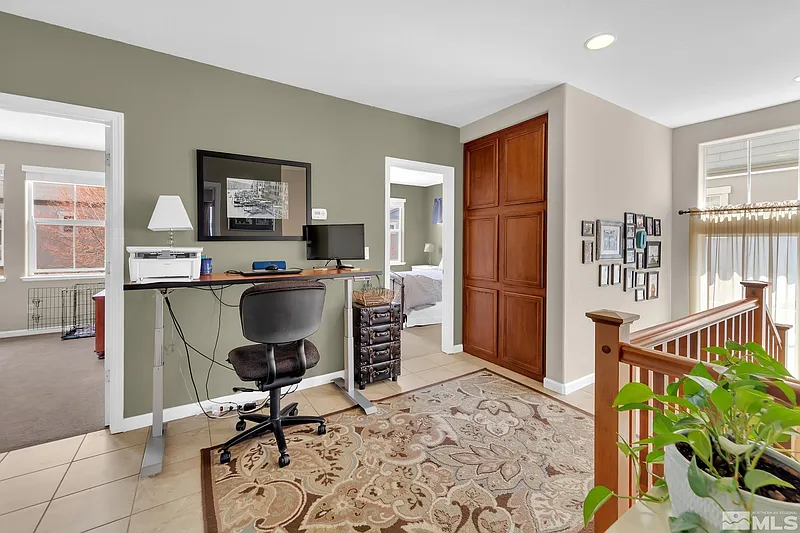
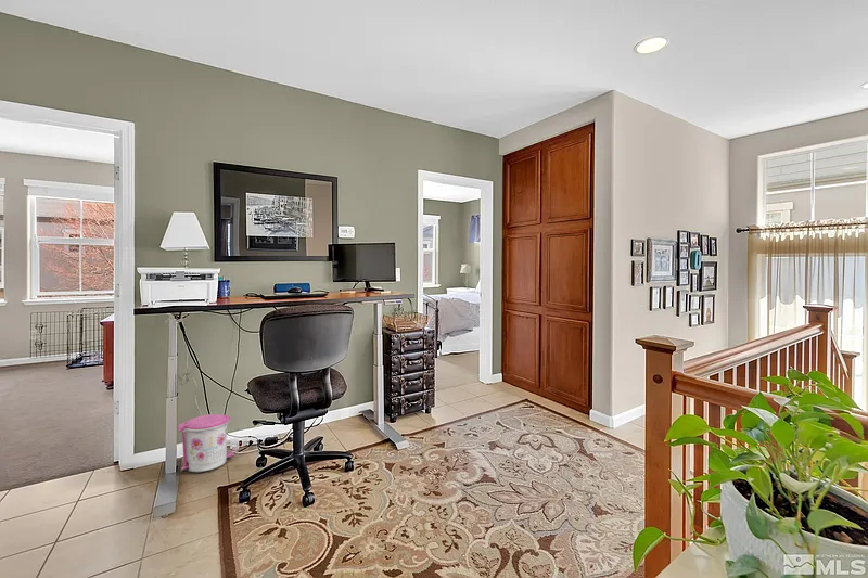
+ trash can (206, 440)
